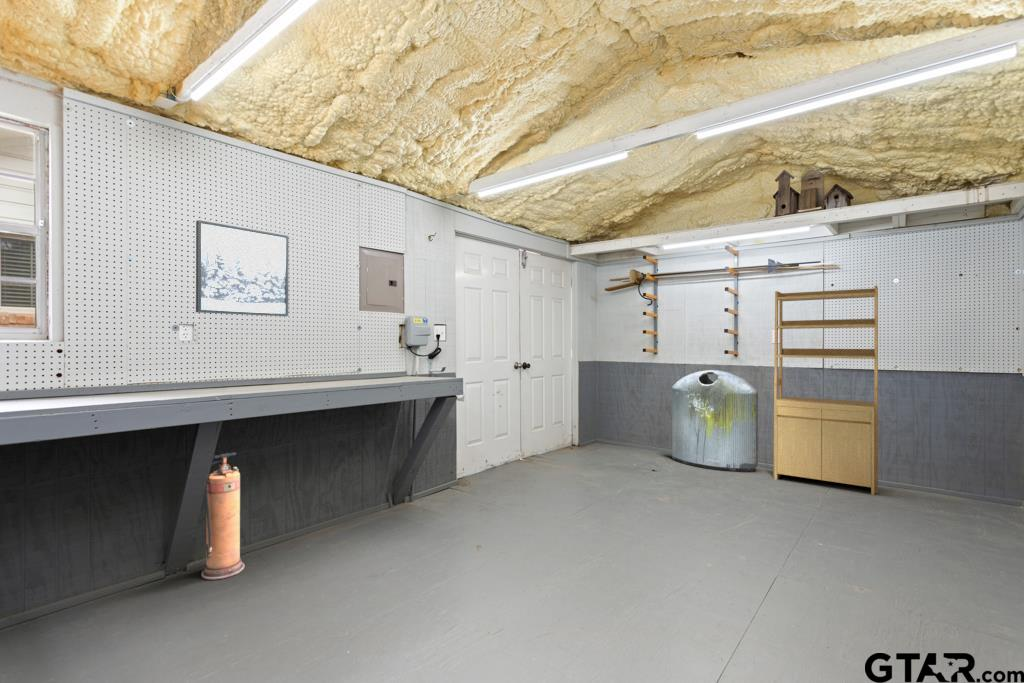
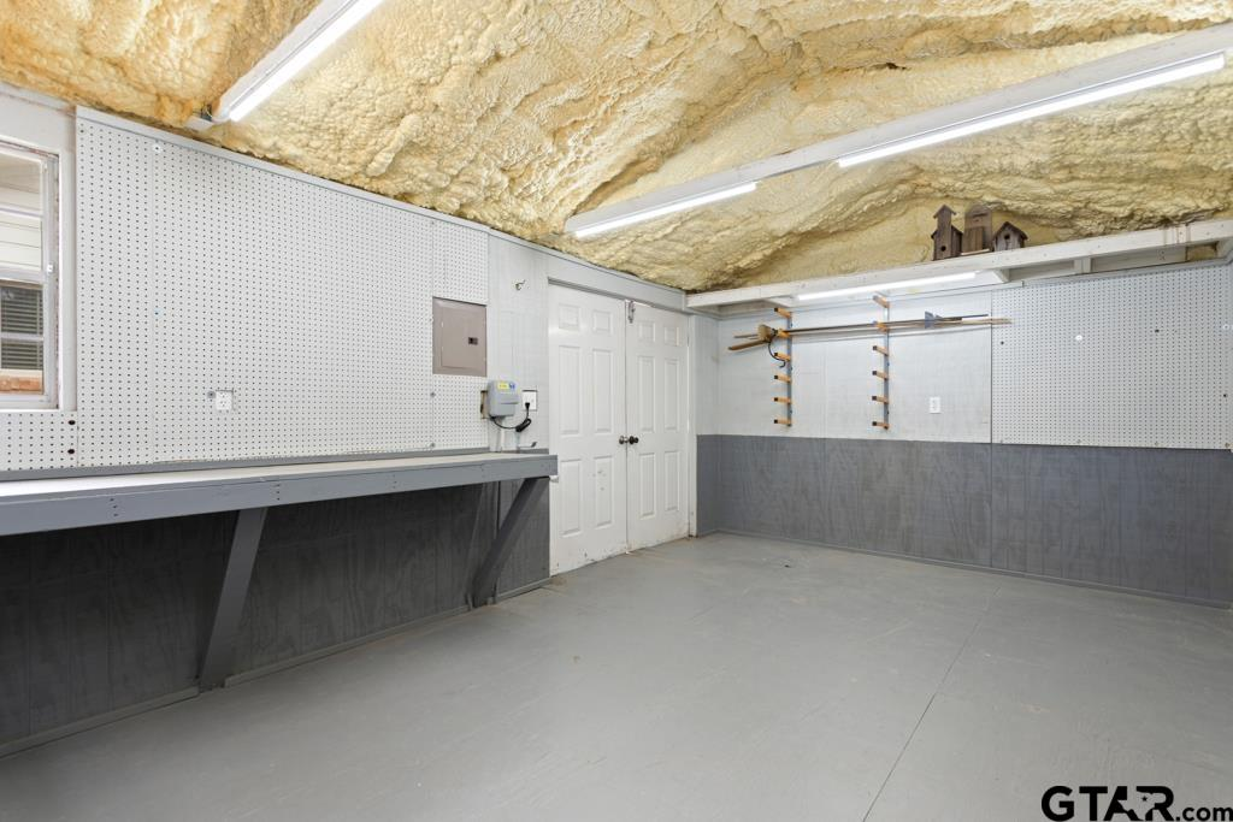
- trash can (712, 417)
- fire extinguisher (223, 512)
- shelving unit (824, 399)
- wall art (245, 271)
